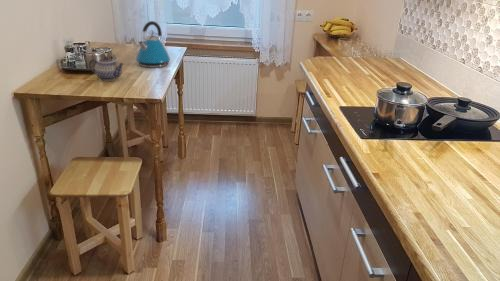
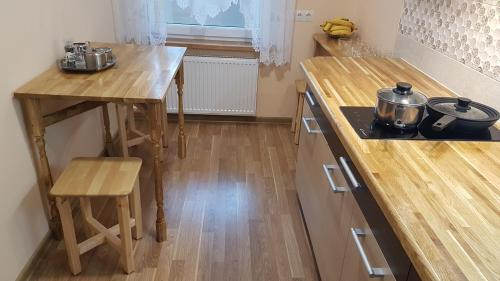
- teapot (107, 67)
- kettle (153, 43)
